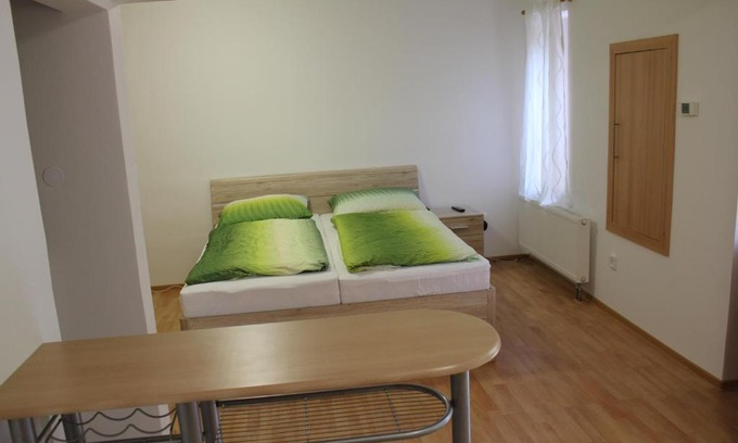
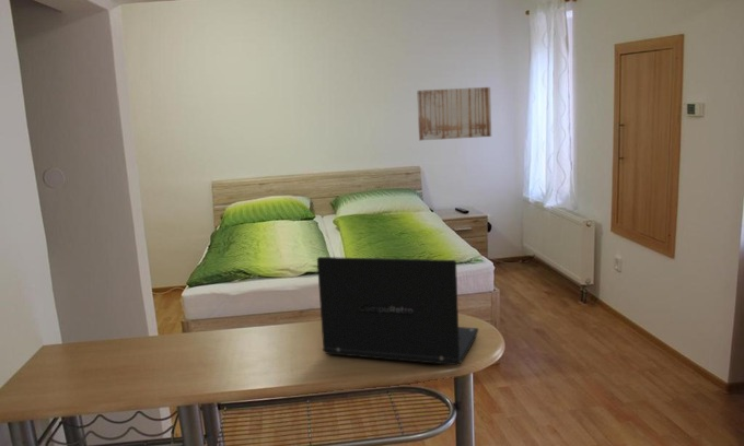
+ wall art (454, 114)
+ laptop (400, 297)
